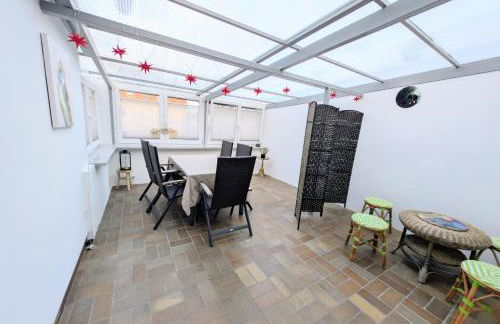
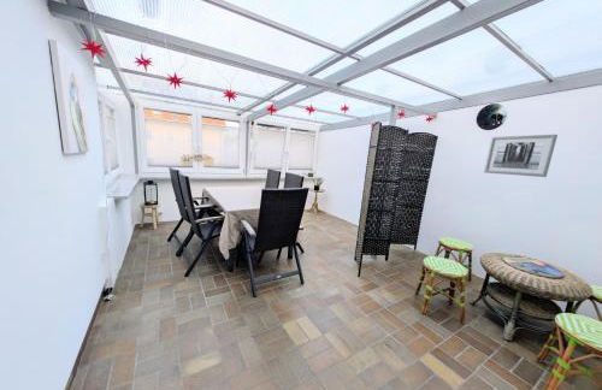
+ wall art (517, 155)
